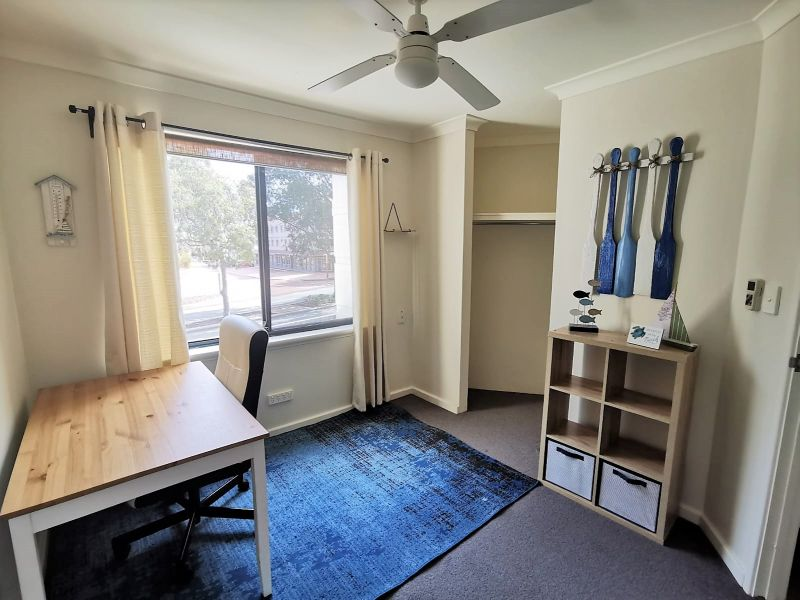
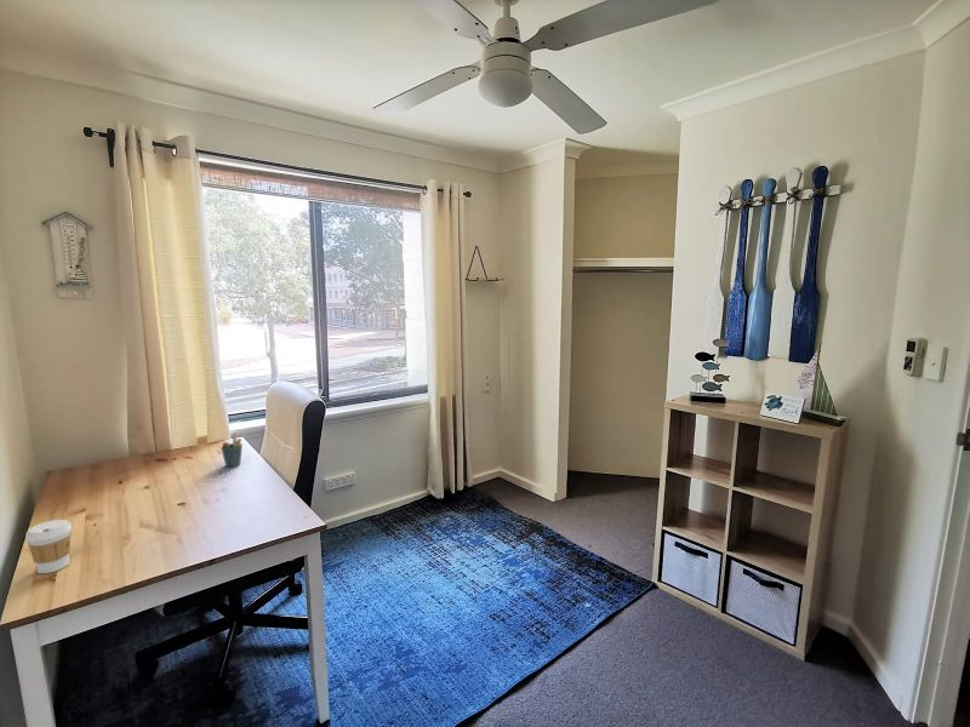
+ pen holder (232, 450)
+ coffee cup (51, 545)
